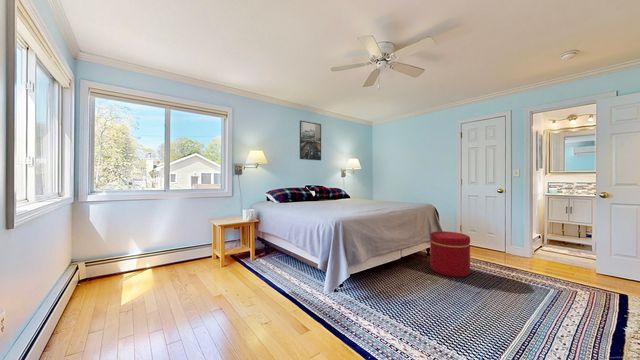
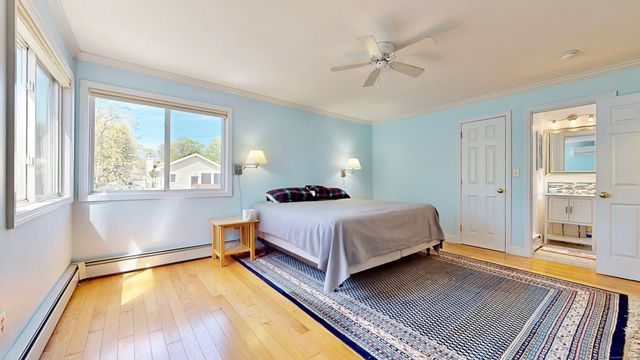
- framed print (310, 141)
- ottoman (449, 252)
